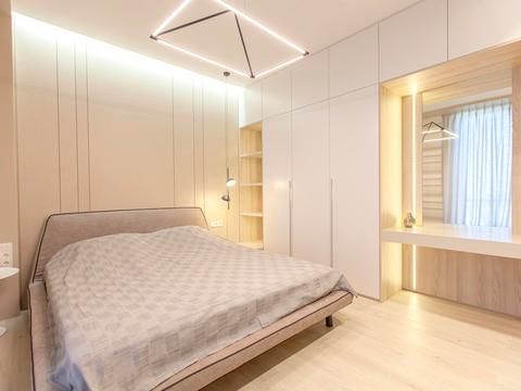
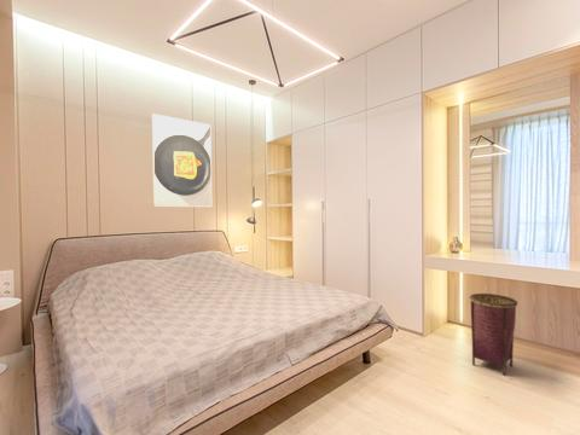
+ woven basket (492, 331)
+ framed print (184, 163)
